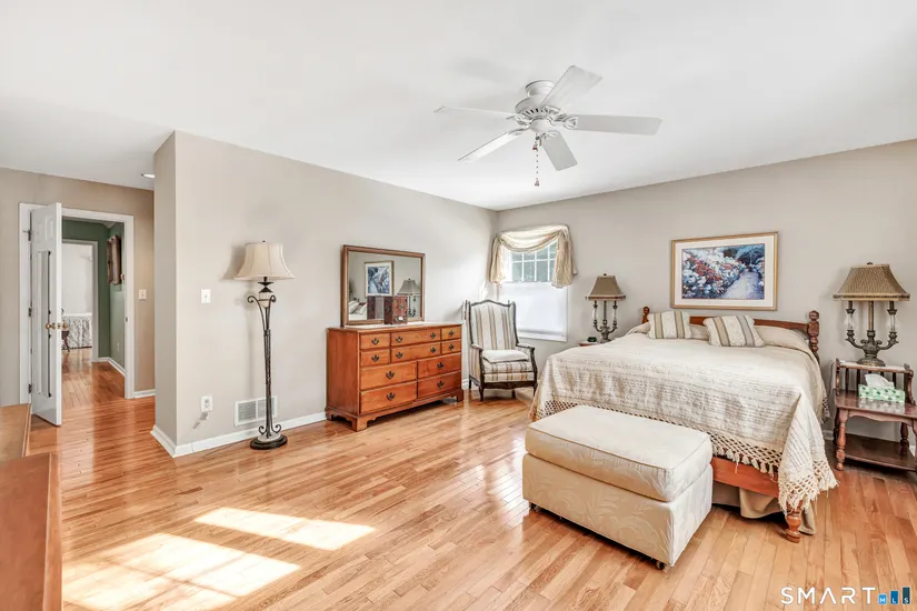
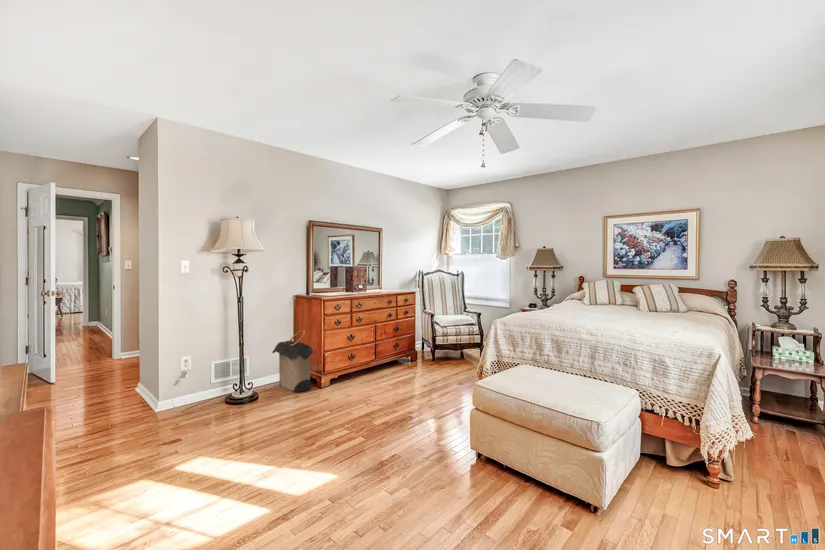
+ laundry hamper (292, 358)
